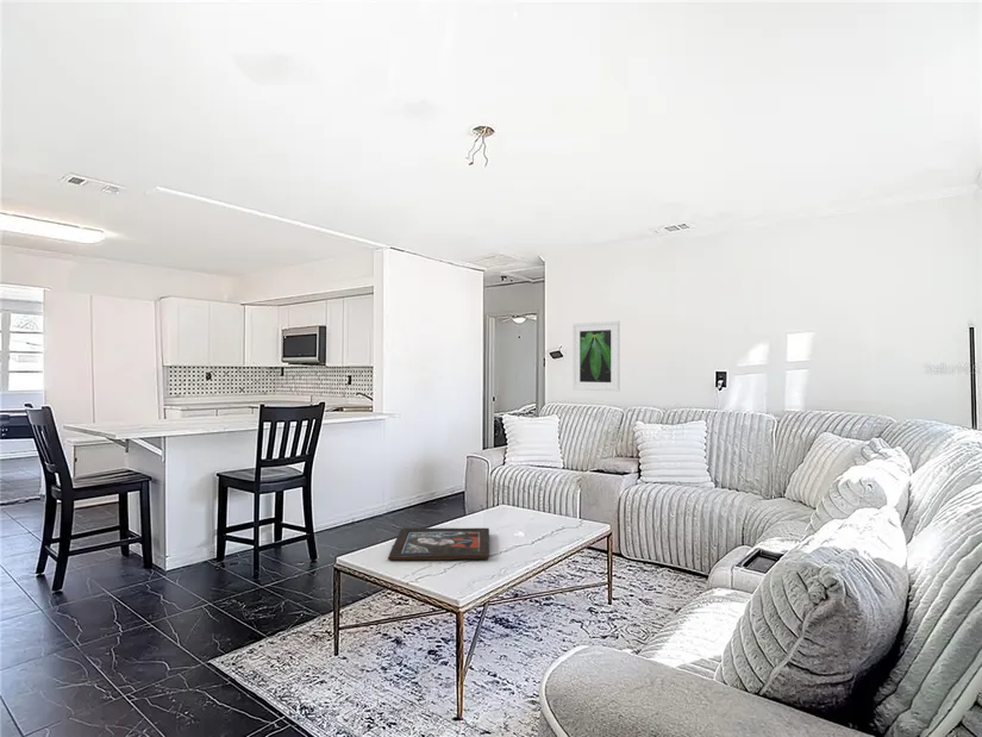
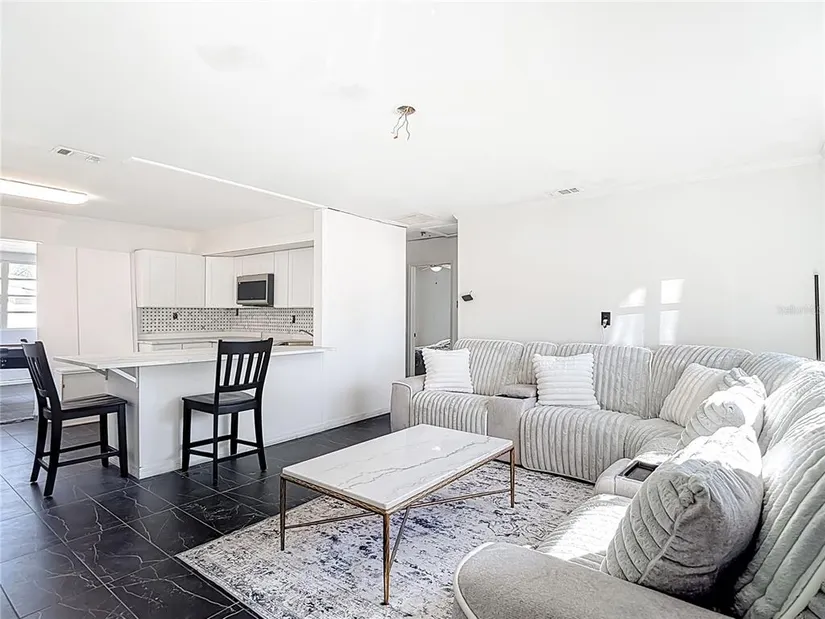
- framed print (595, 356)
- religious icon (440, 543)
